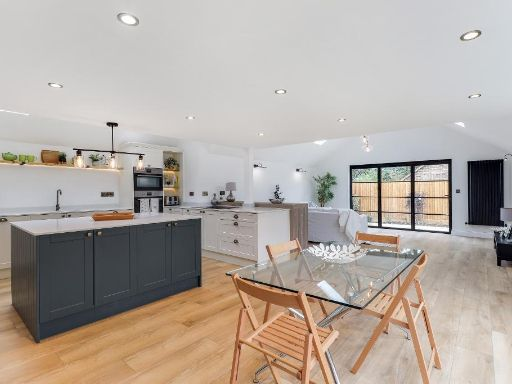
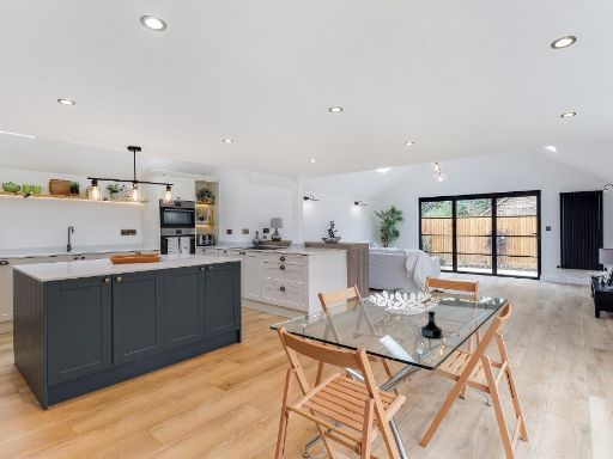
+ tequila bottle (431, 323)
